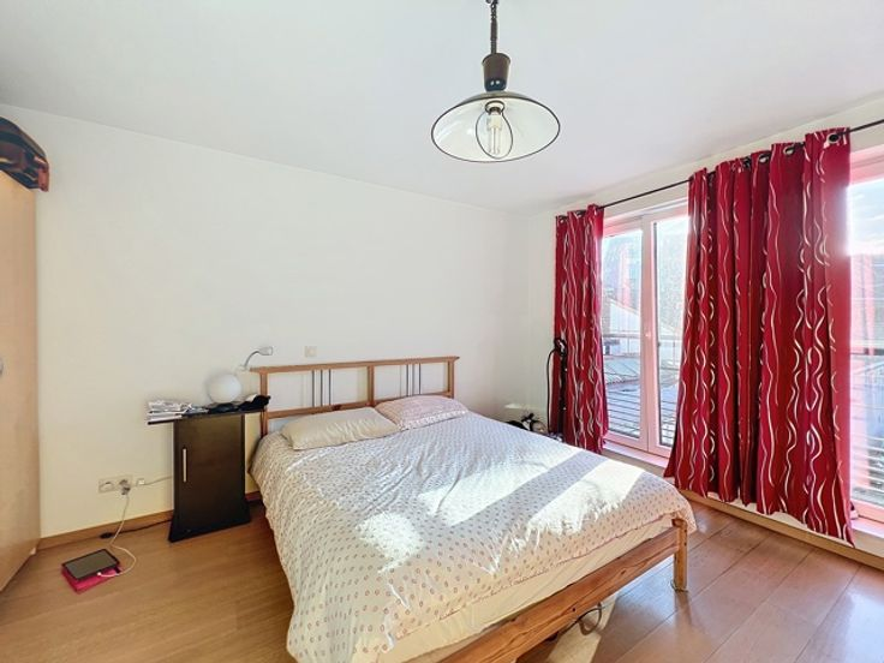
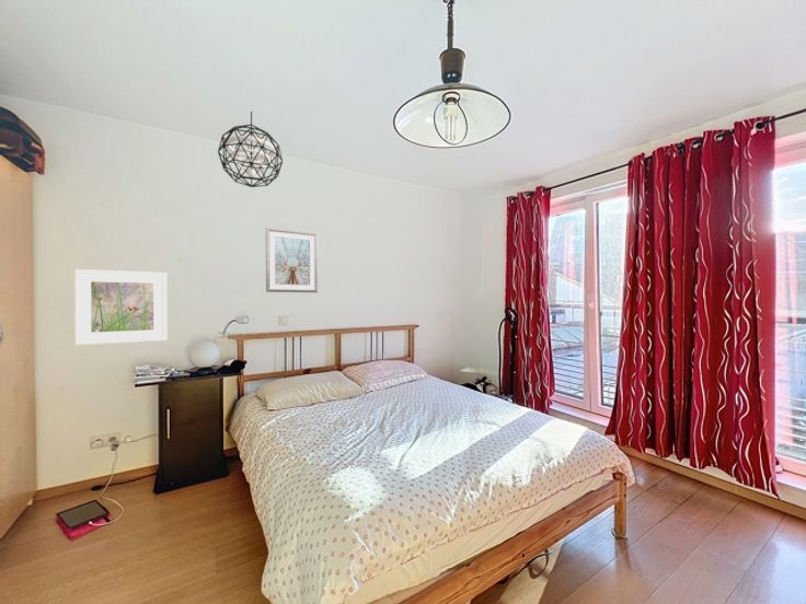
+ picture frame (292, 260)
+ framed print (124, 306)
+ pendant light (251, 149)
